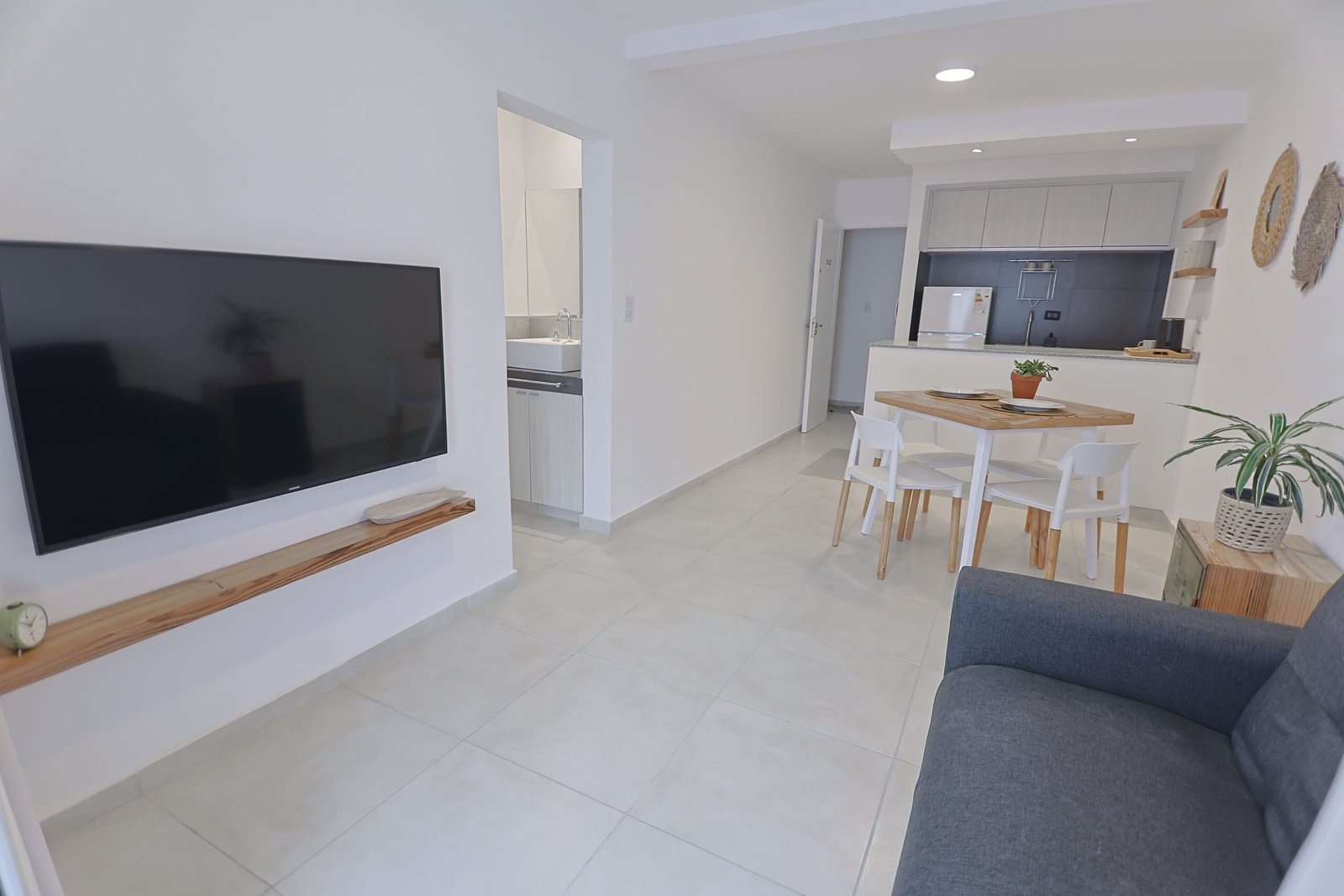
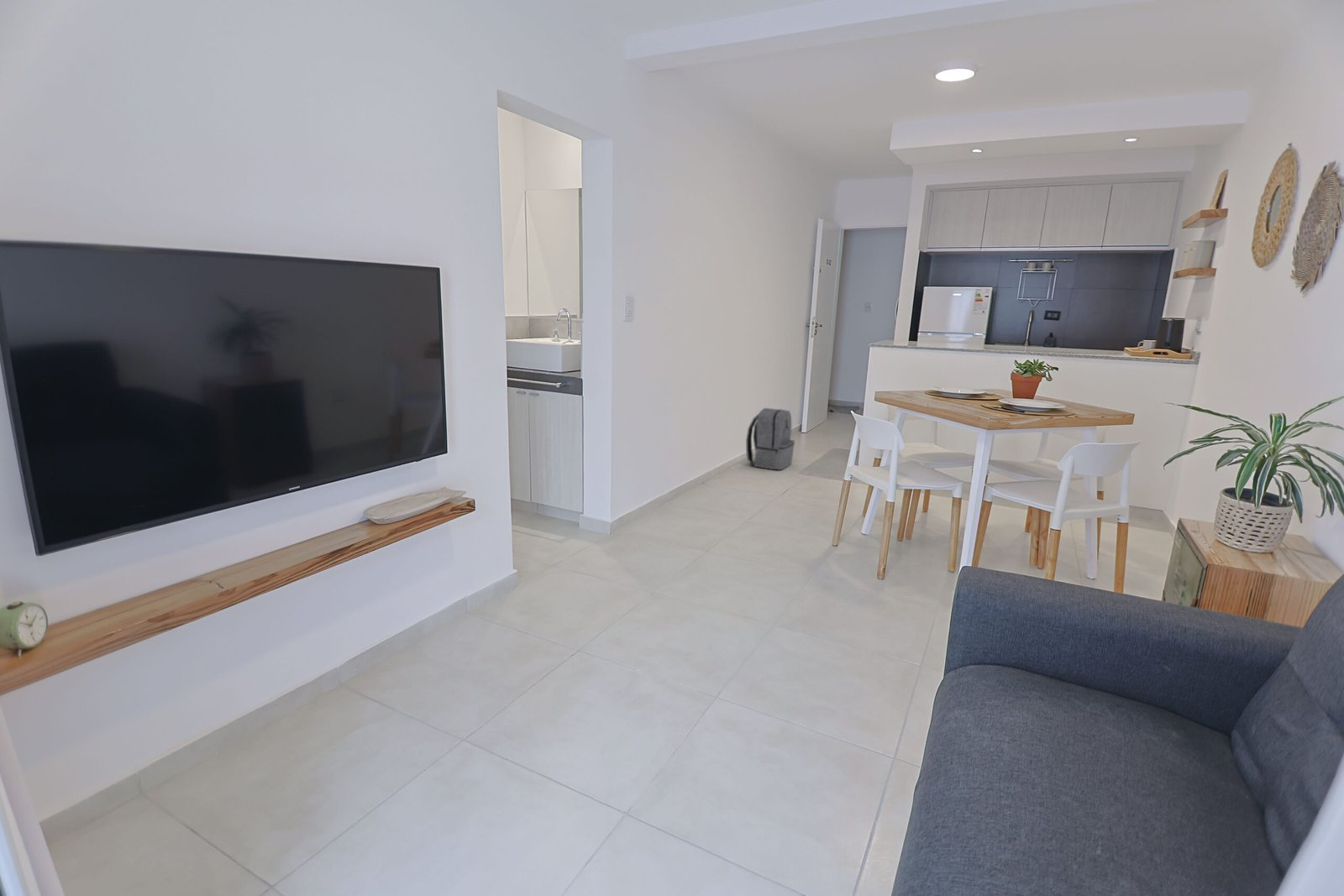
+ backpack (770, 437)
